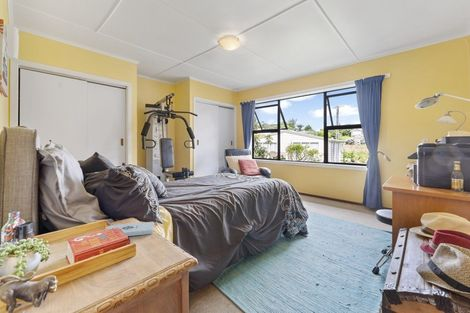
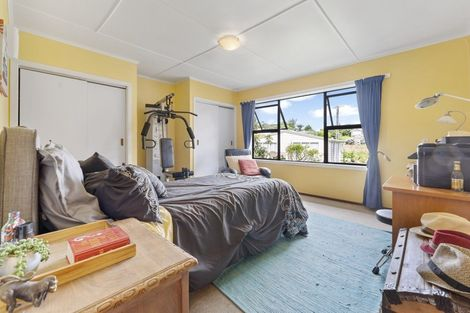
- notepad (129, 229)
